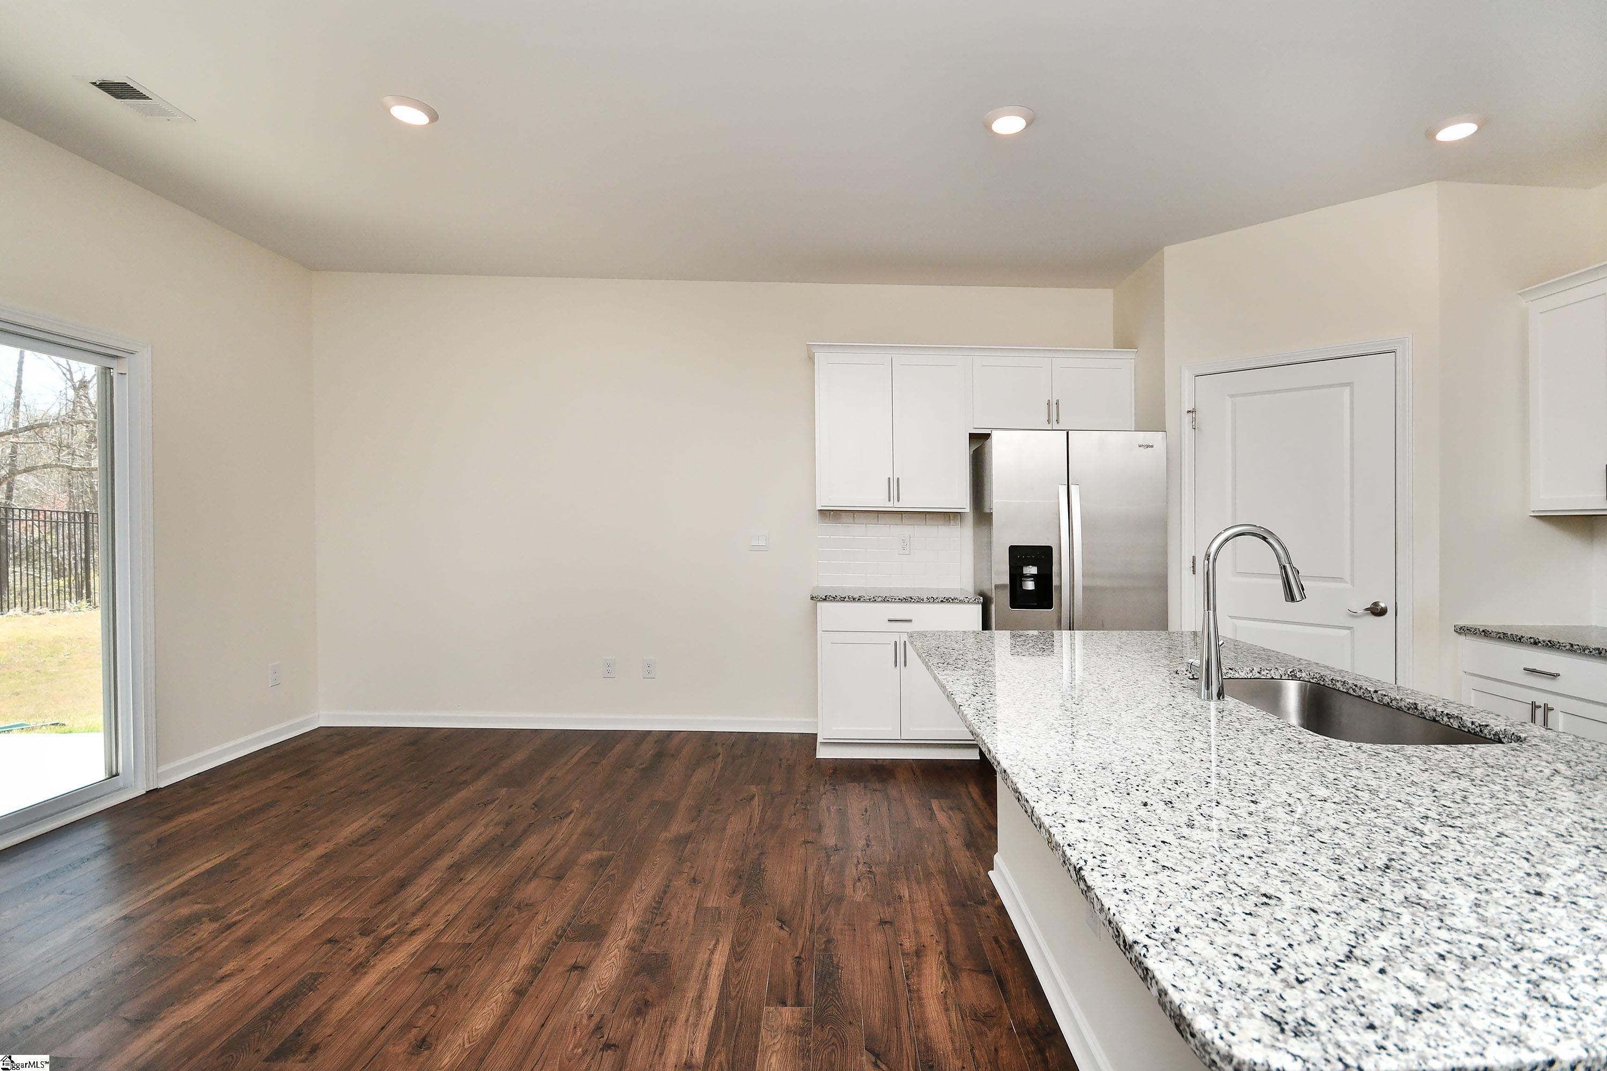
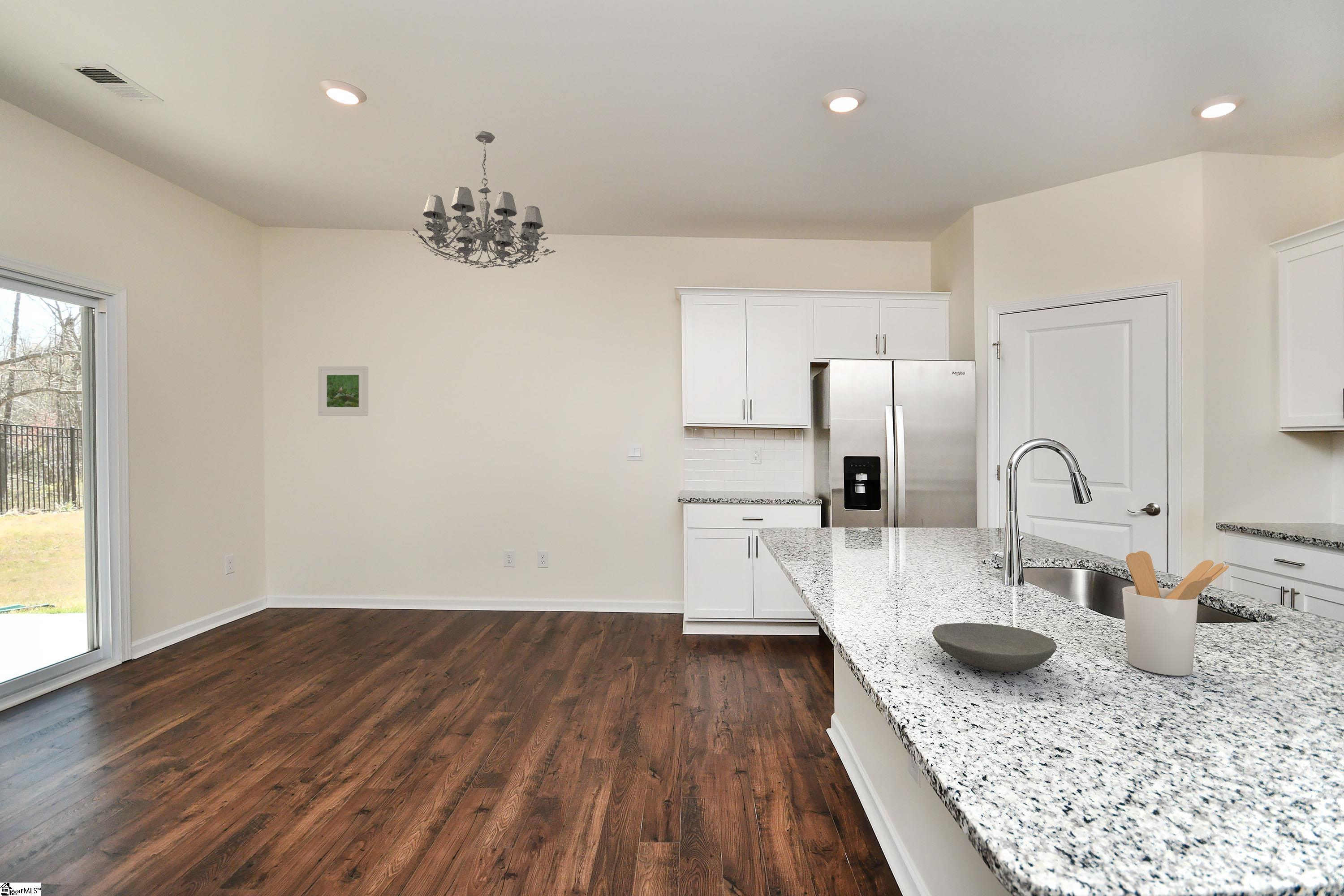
+ utensil holder (1176, 612)
+ bowl (992, 650)
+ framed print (343, 391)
+ chandelier (484, 198)
